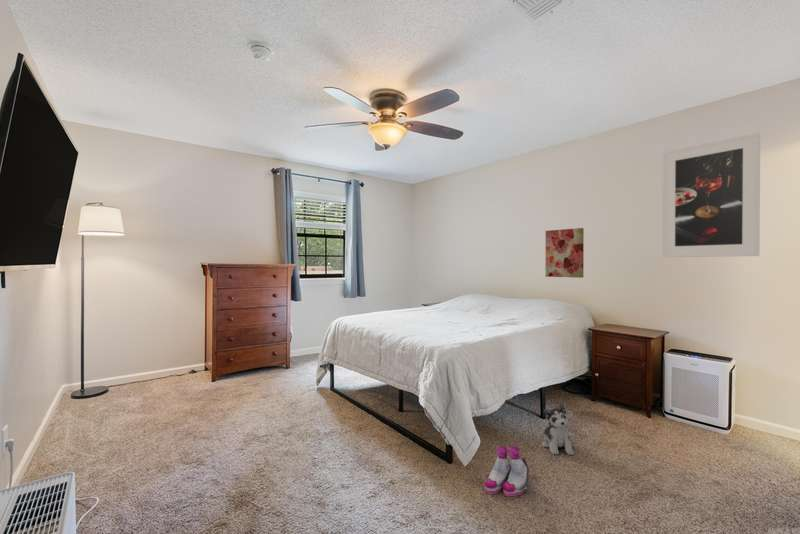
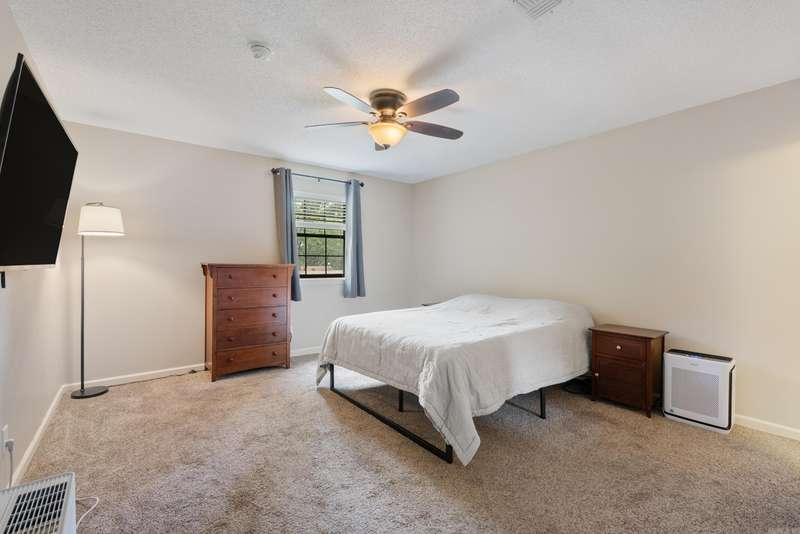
- wall art (563, 253)
- plush toy (556, 423)
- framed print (707, 200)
- boots (506, 466)
